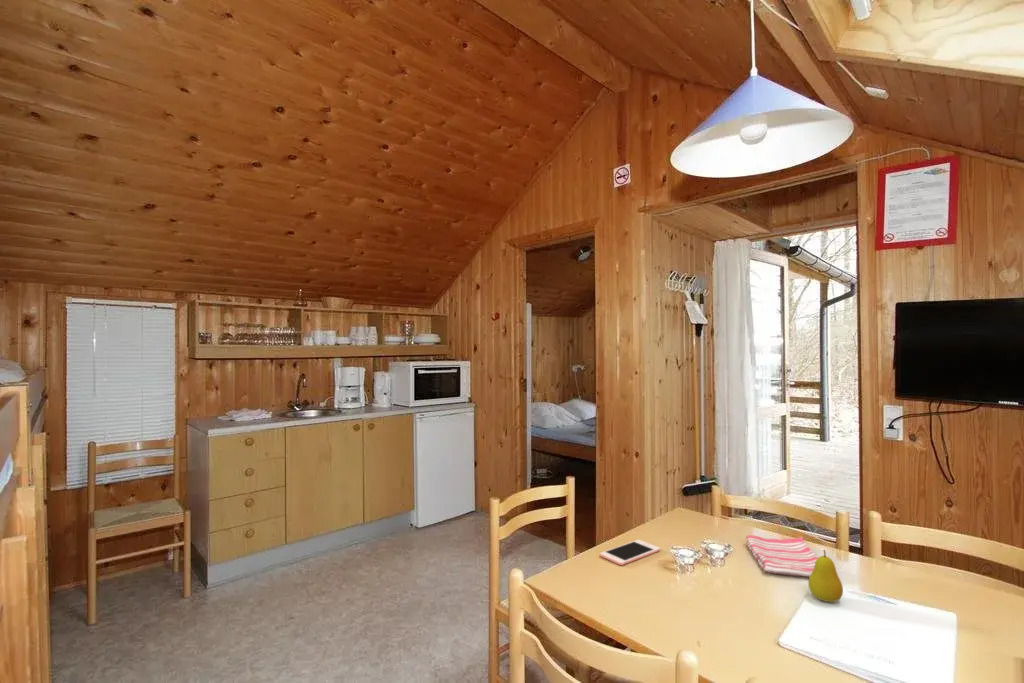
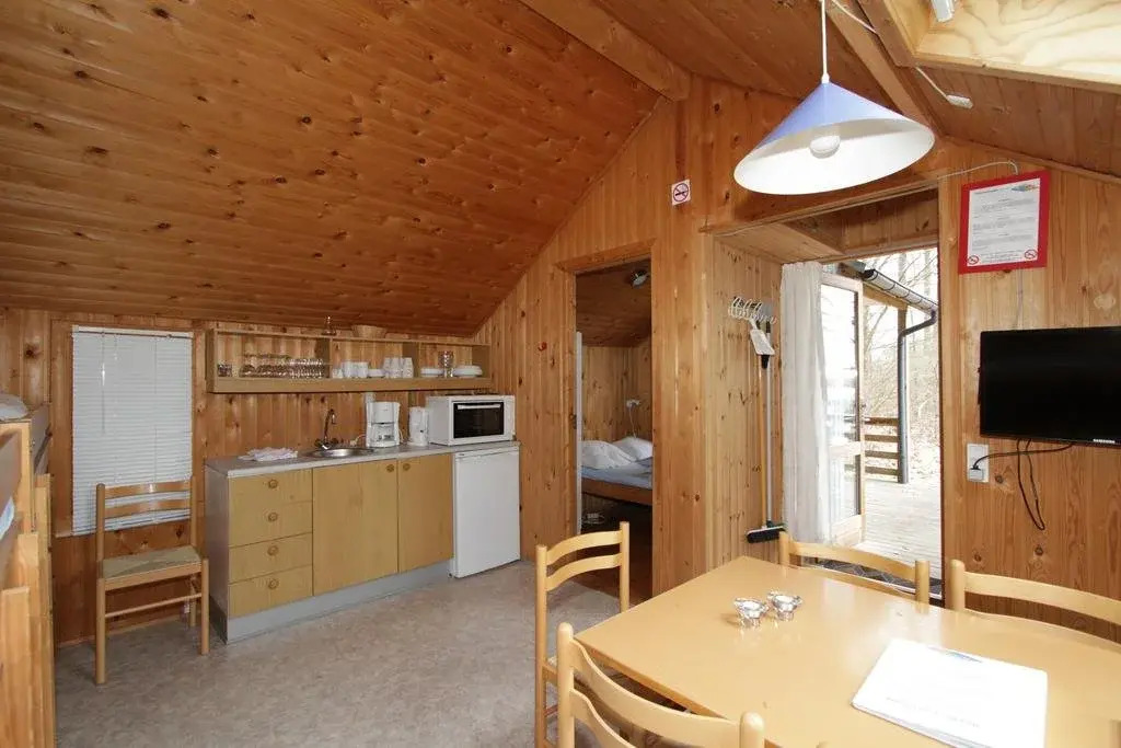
- fruit (825, 574)
- cell phone (630, 551)
- dish towel (785, 554)
